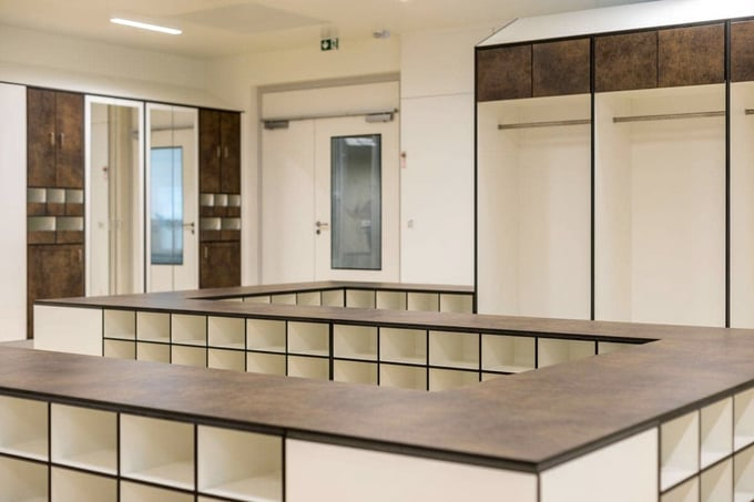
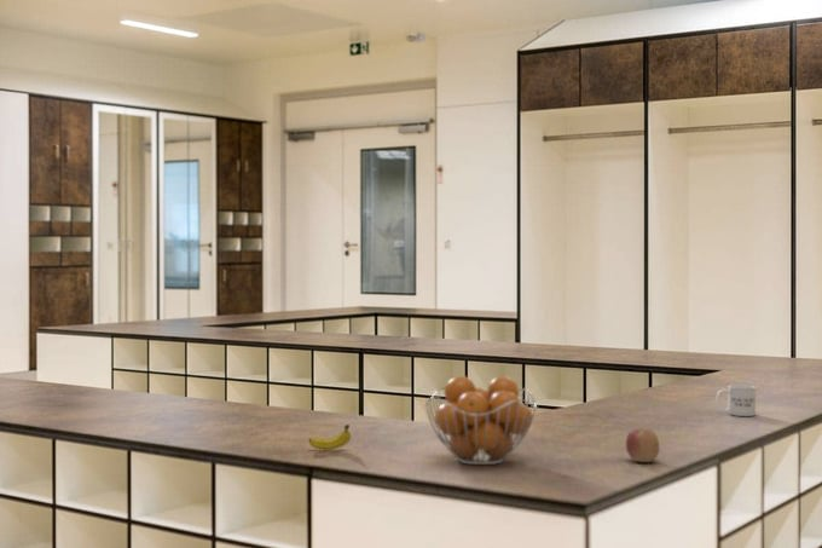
+ fruit basket (480, 417)
+ apple (642, 444)
+ mug (735, 399)
+ fruit (330, 439)
